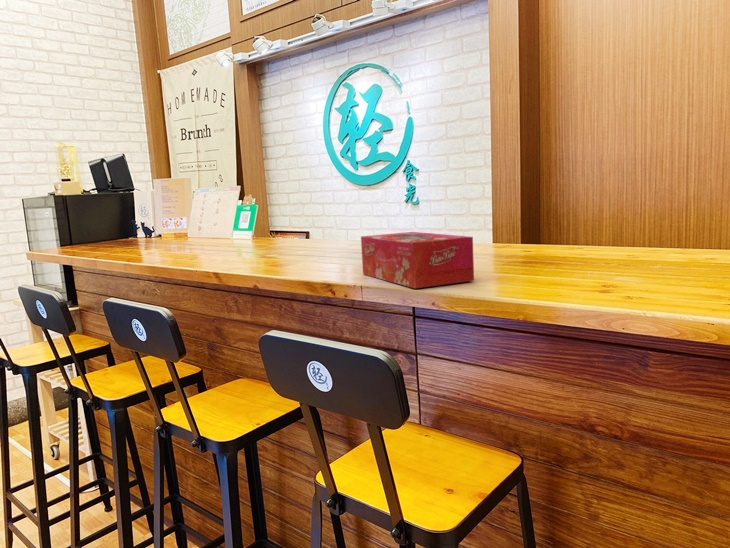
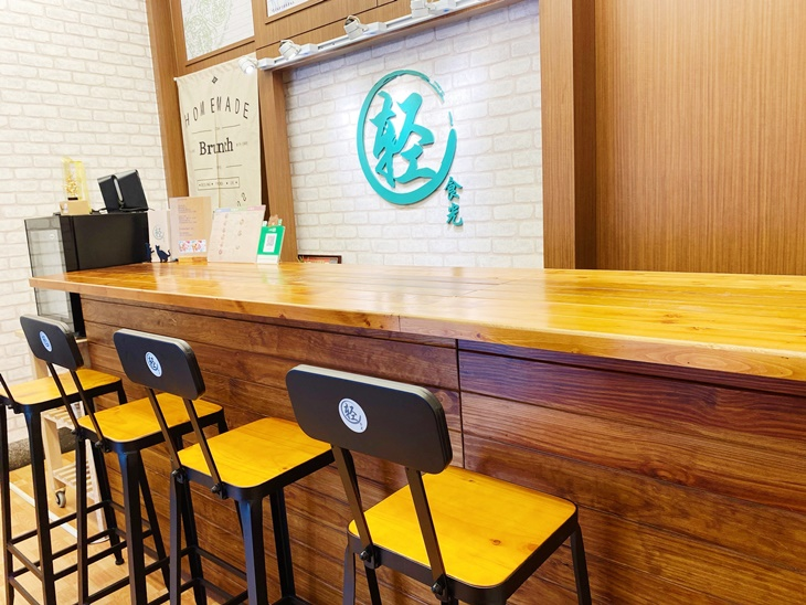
- tissue box (413, 256)
